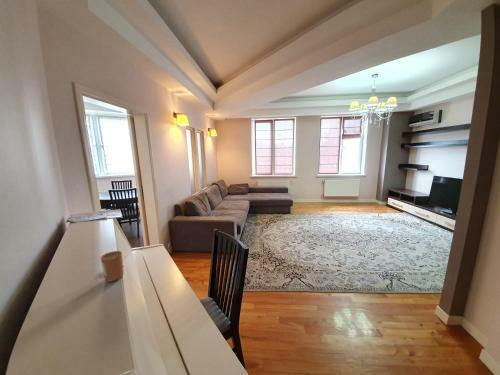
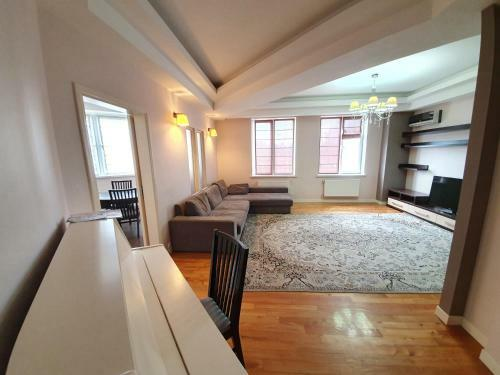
- candle (113, 262)
